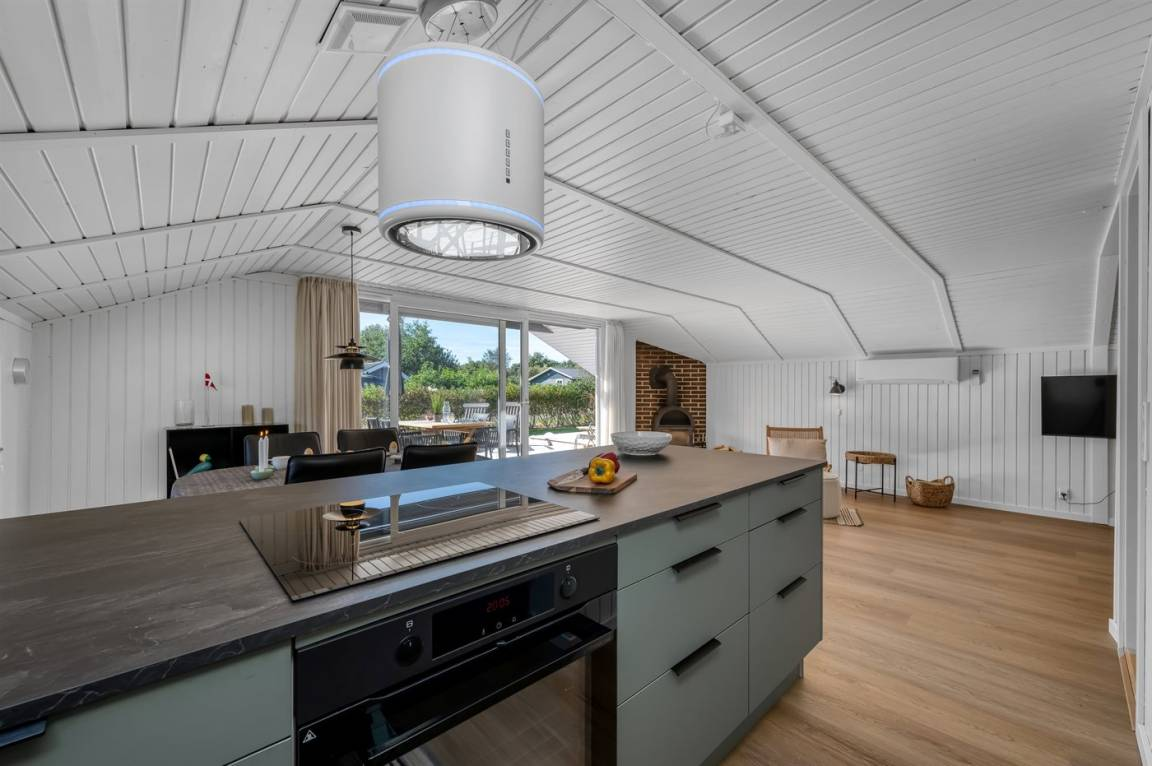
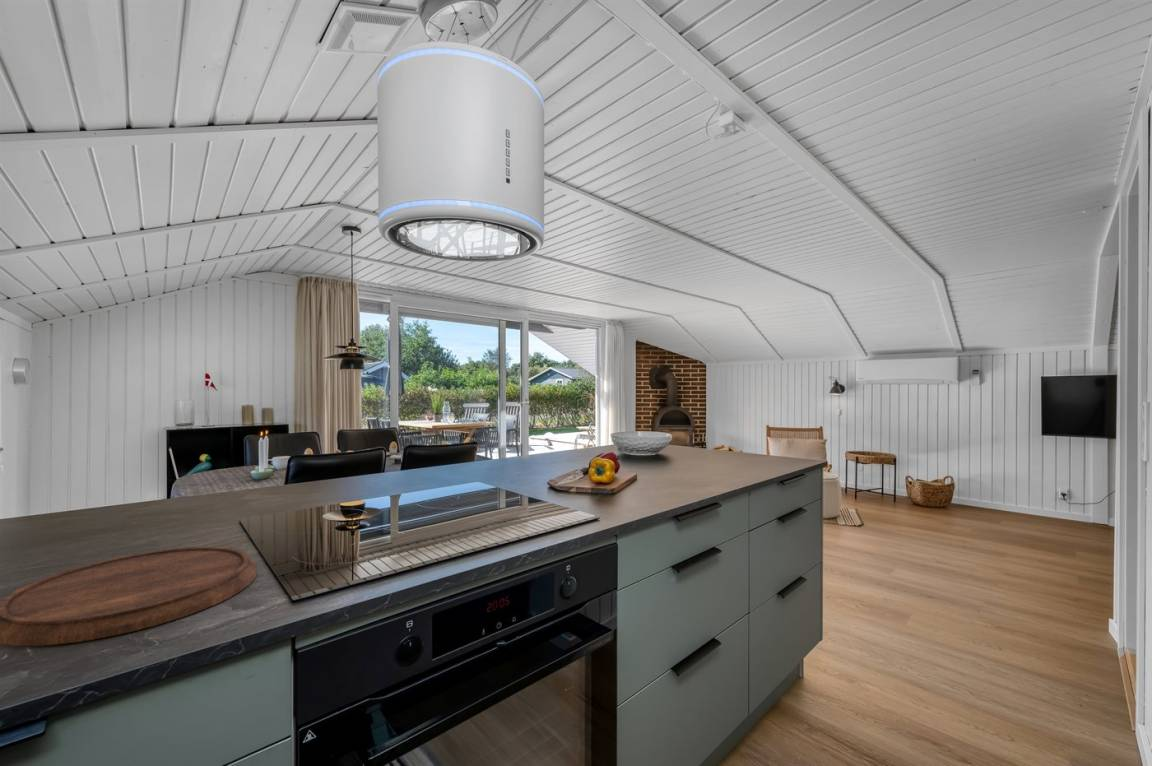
+ cutting board (138, 585)
